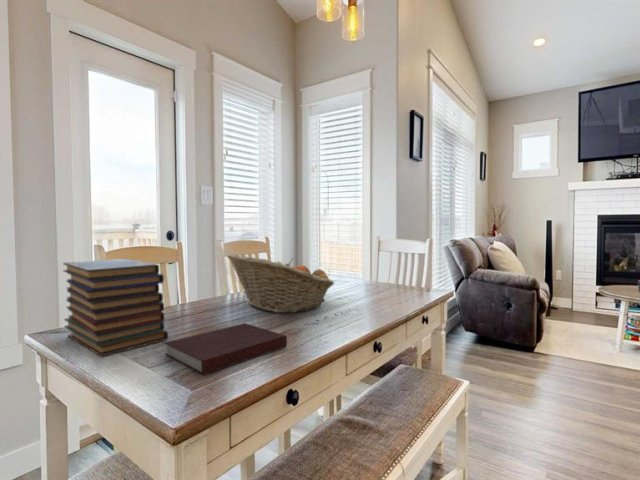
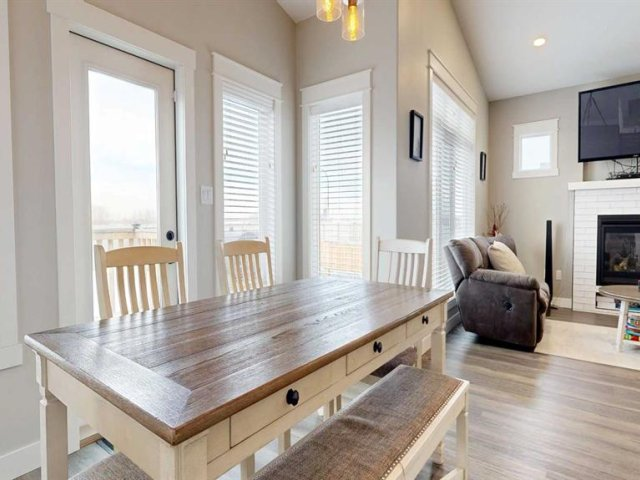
- notebook (227, 344)
- fruit basket (279, 278)
- book stack (112, 300)
